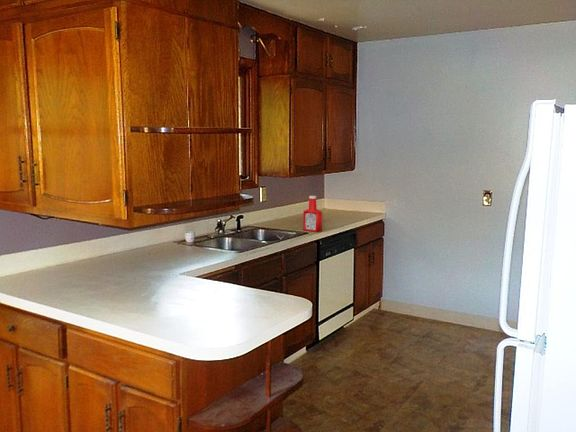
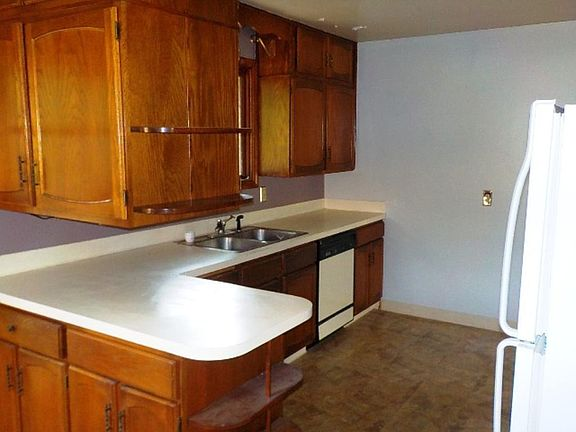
- soap bottle (312, 213)
